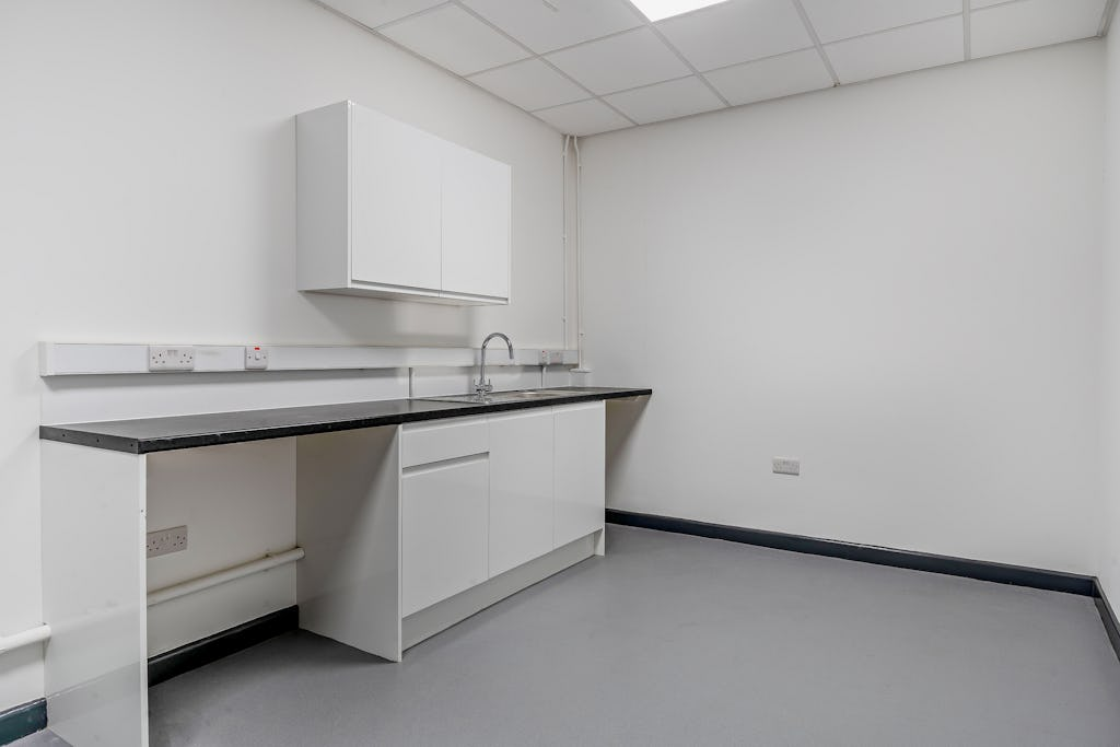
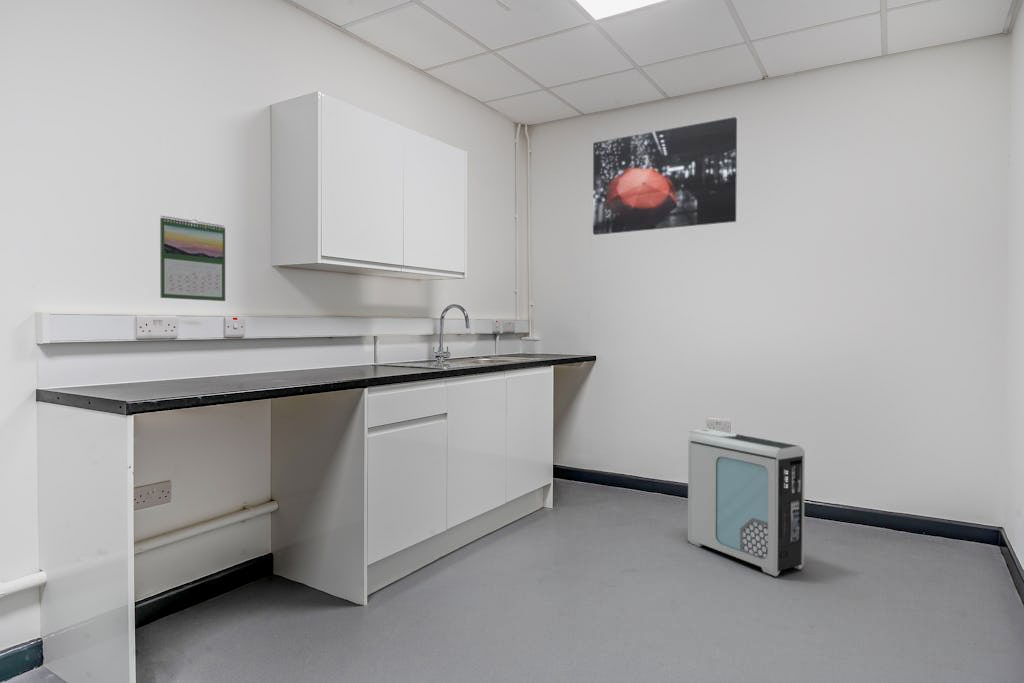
+ calendar (194, 259)
+ wall art (660, 179)
+ air purifier (742, 496)
